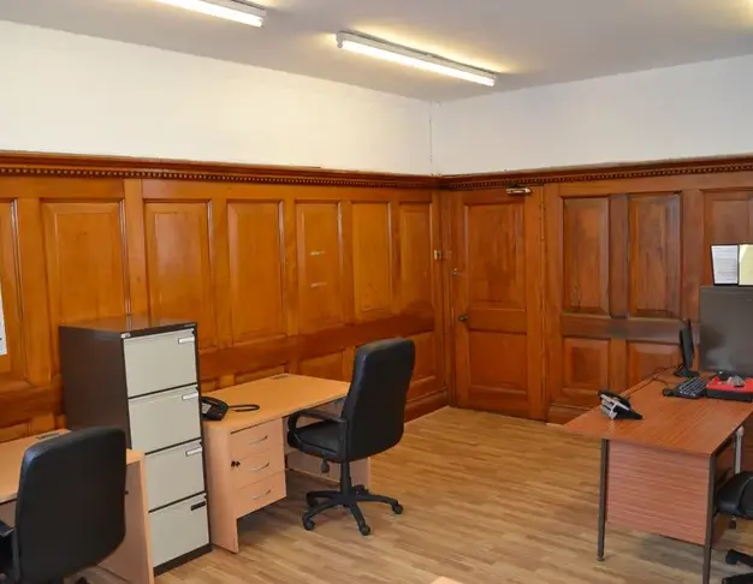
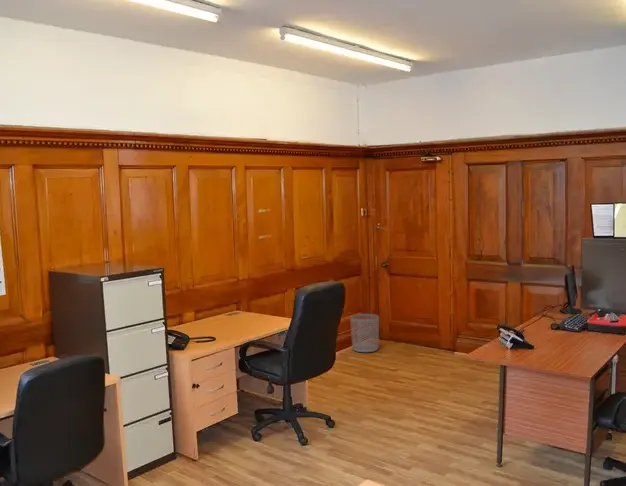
+ waste bin (365, 333)
